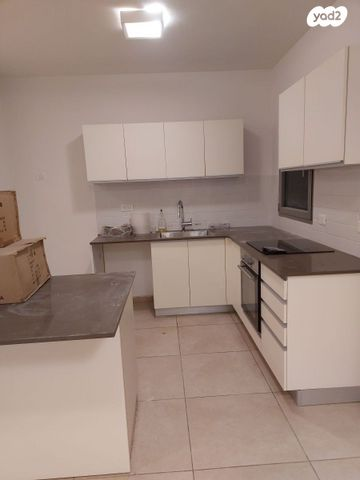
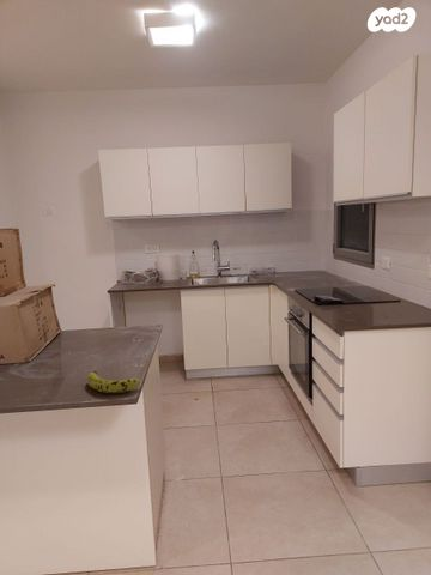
+ fruit (113, 381)
